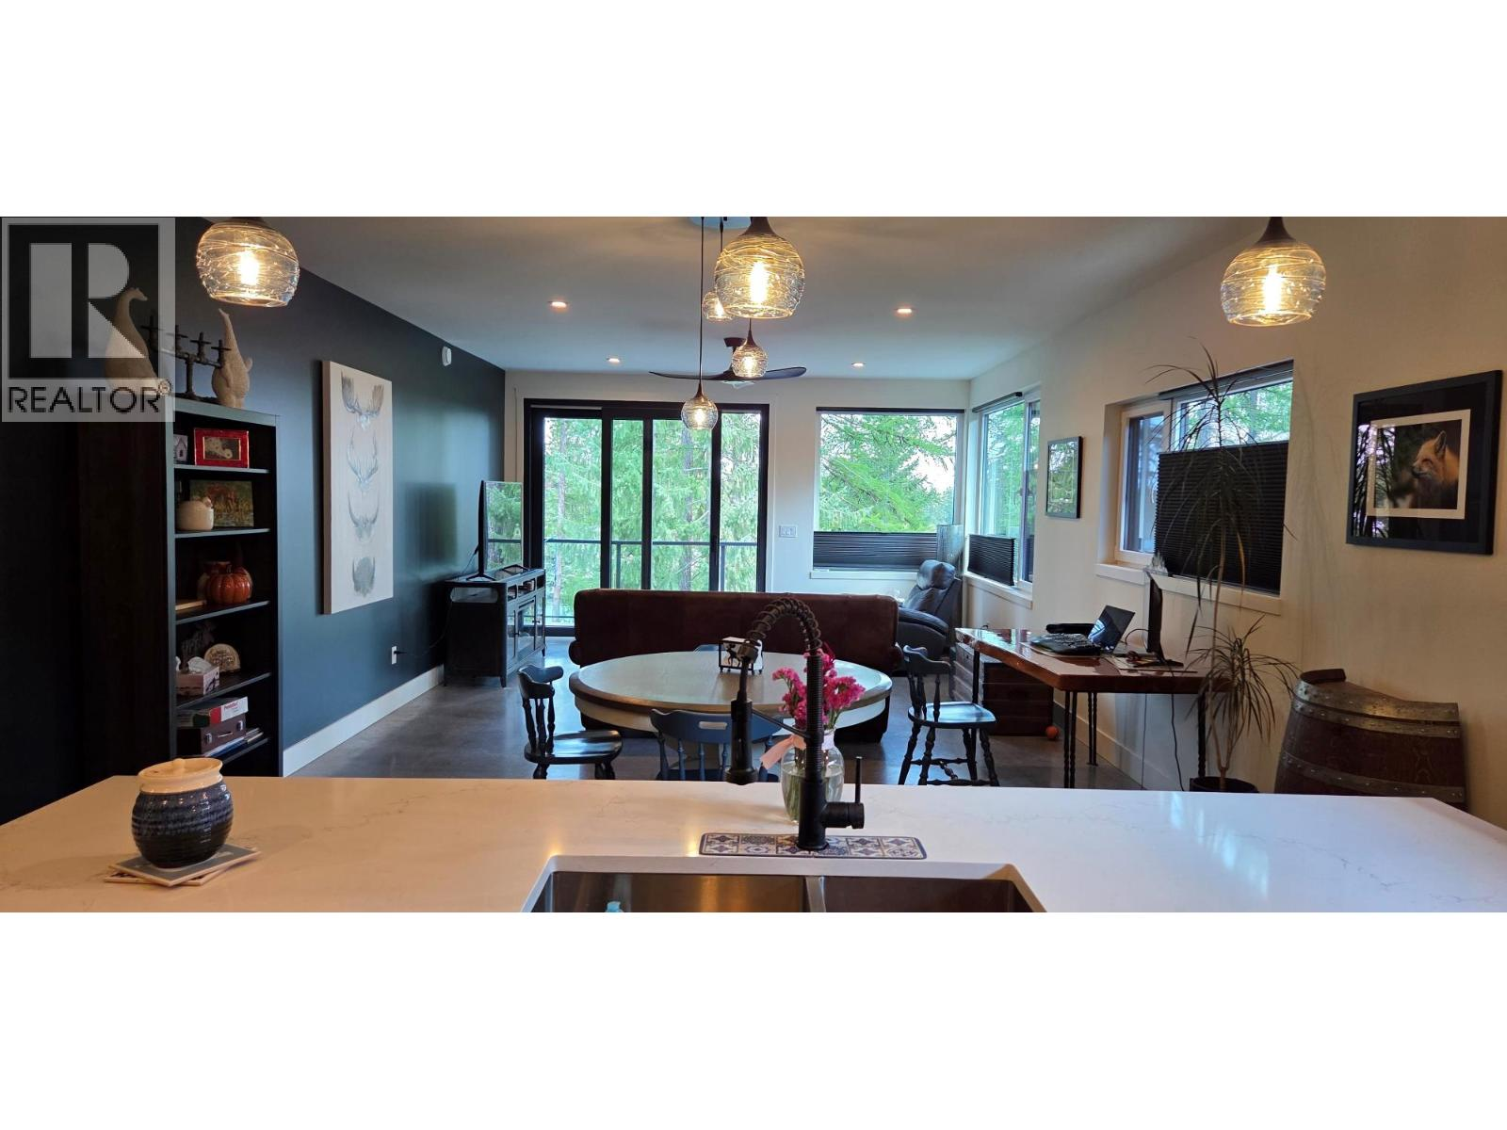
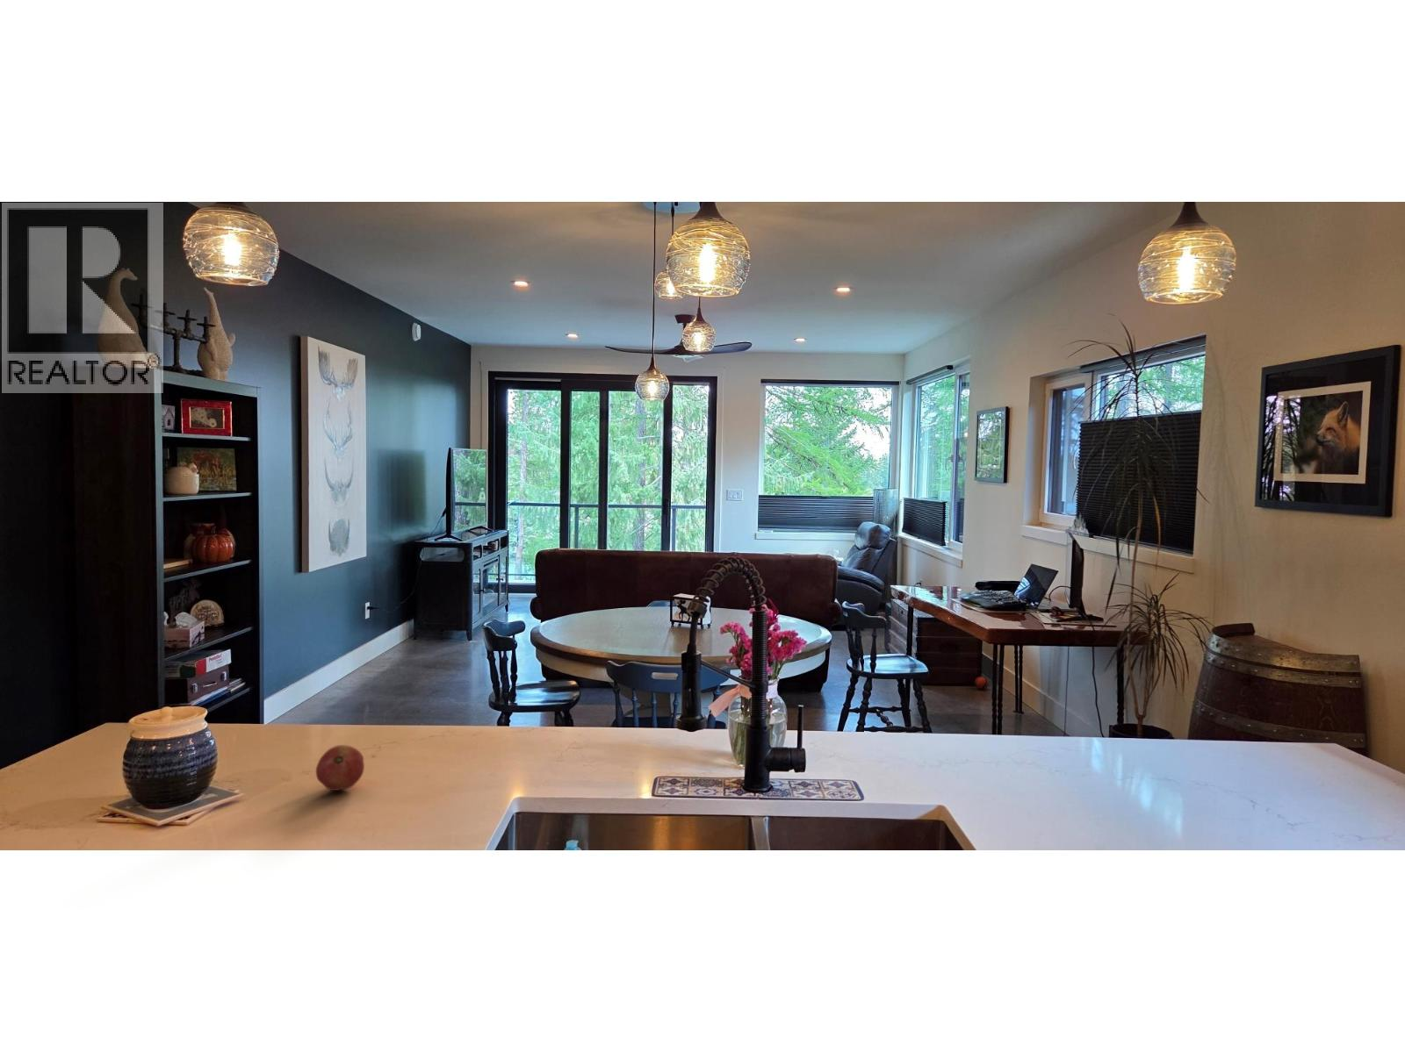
+ fruit (340, 767)
